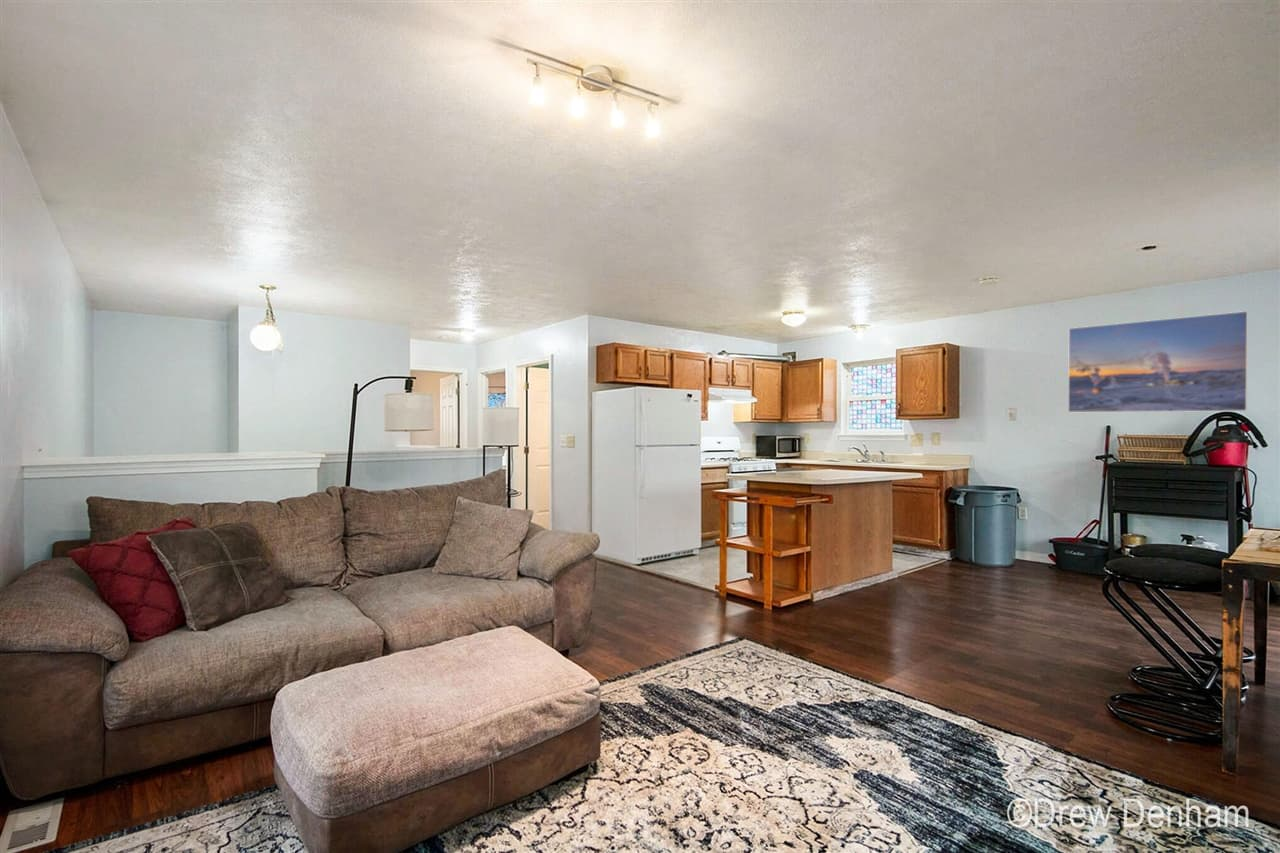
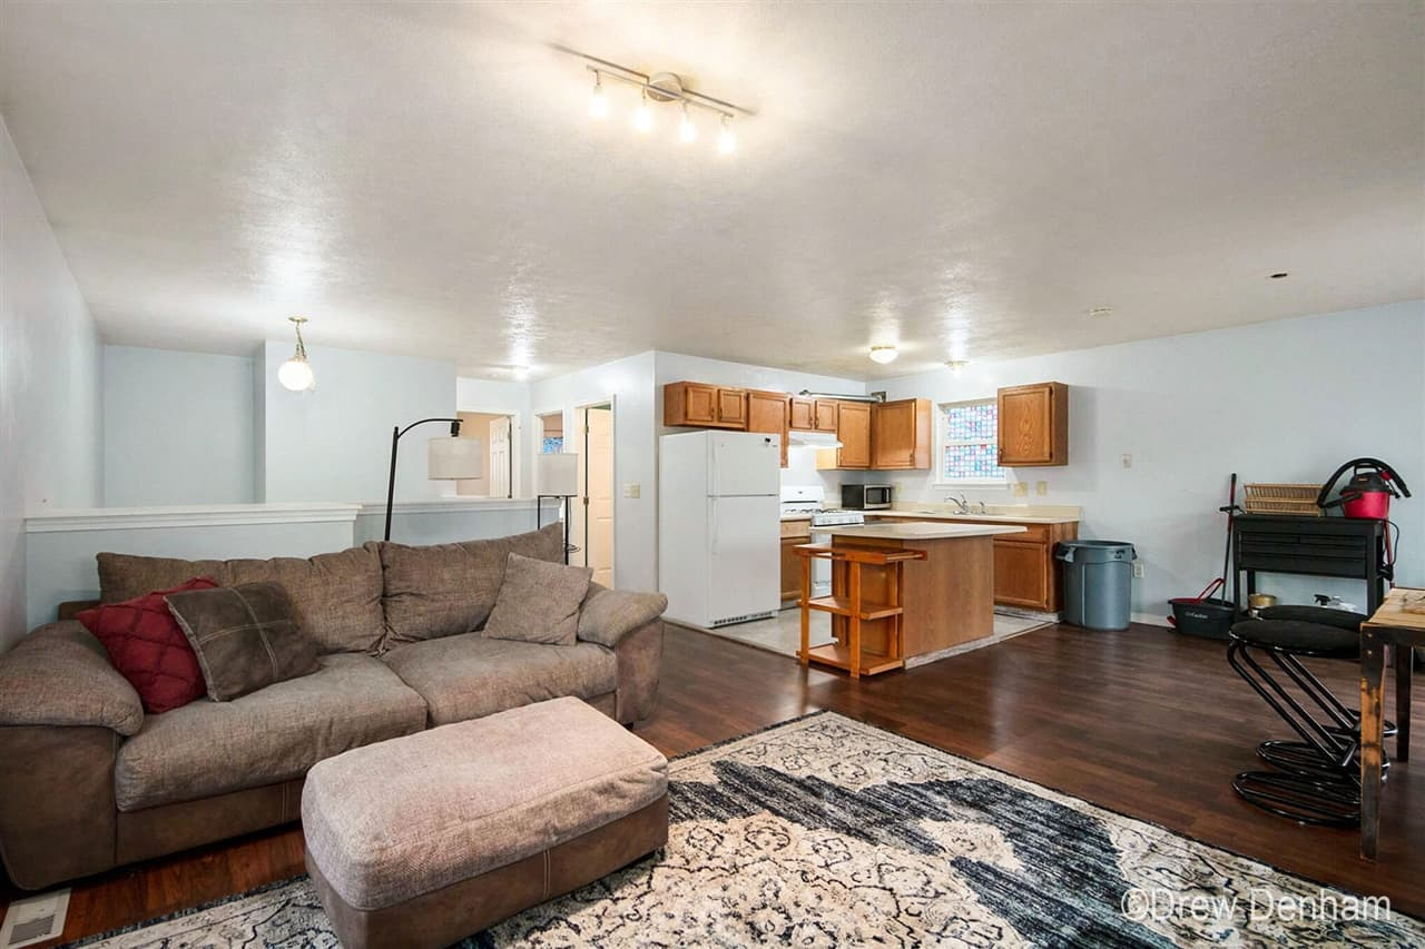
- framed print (1150, 366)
